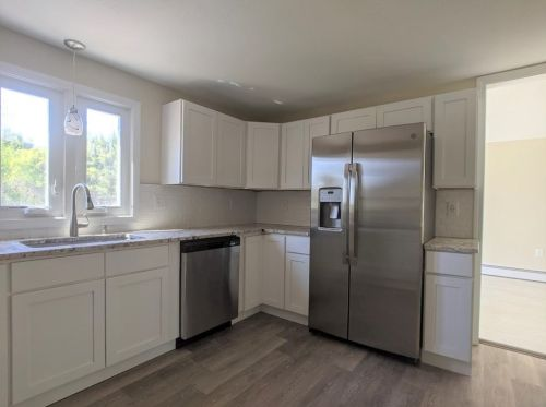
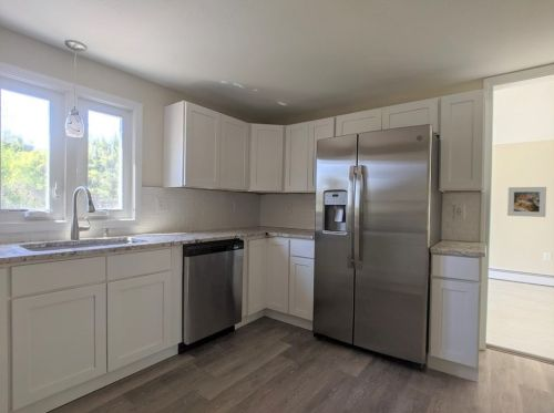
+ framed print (526, 202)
